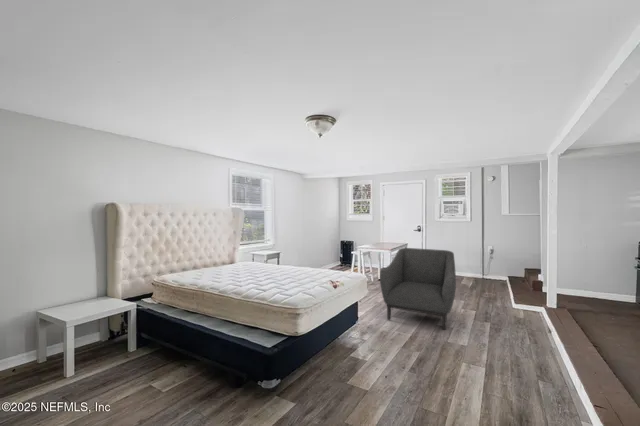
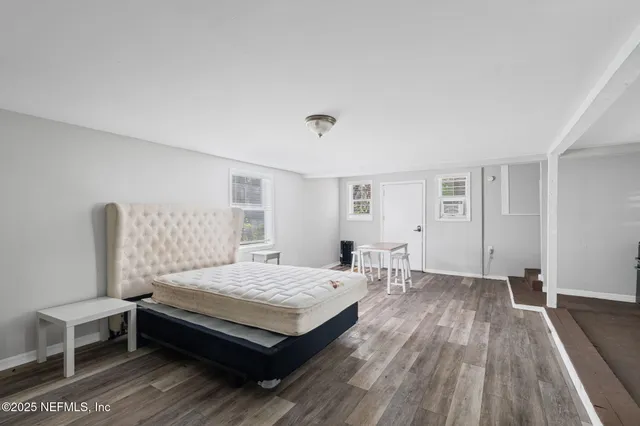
- chair (420, 283)
